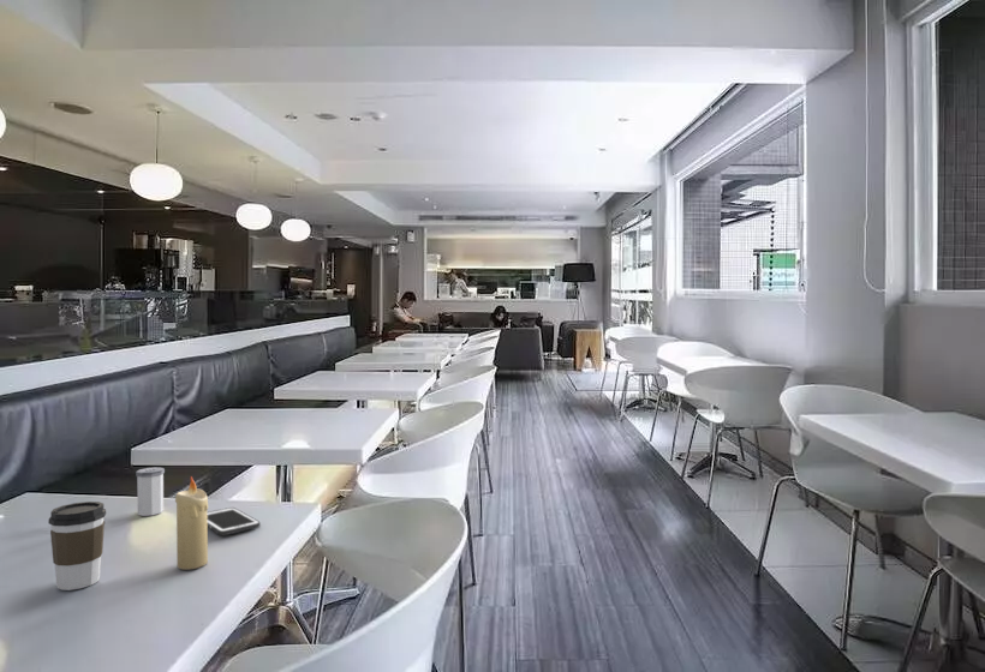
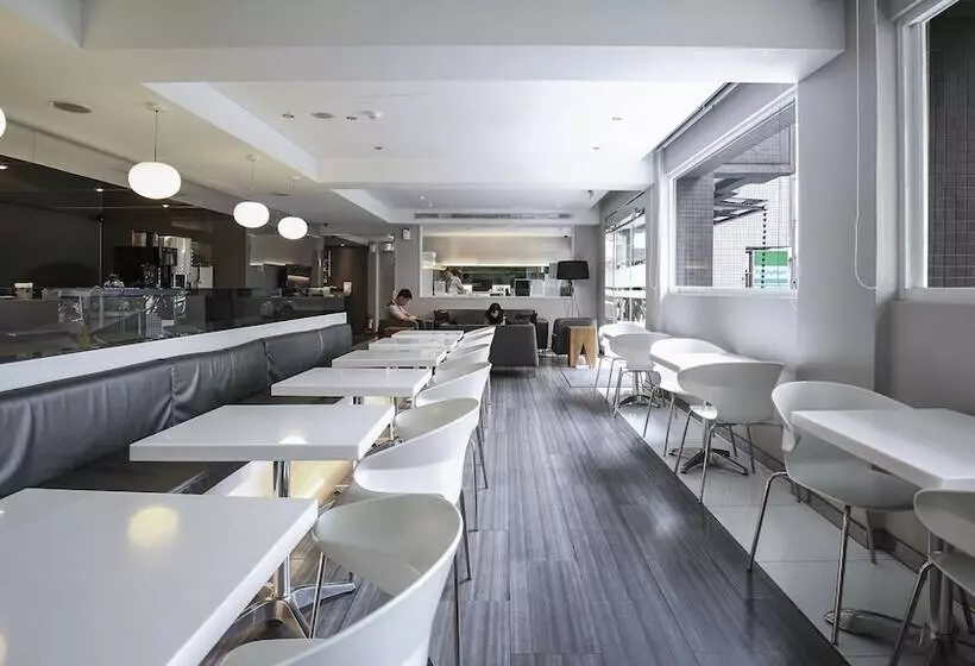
- cell phone (227, 521)
- coffee cup (78, 545)
- candle (192, 520)
- salt shaker (150, 491)
